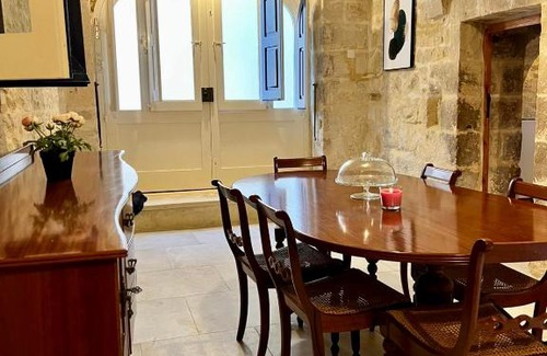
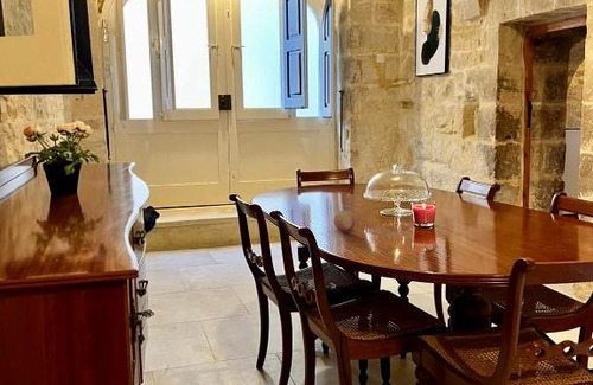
+ fruit (344, 220)
